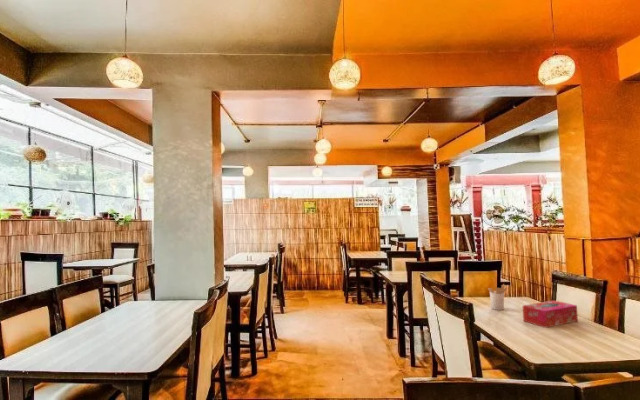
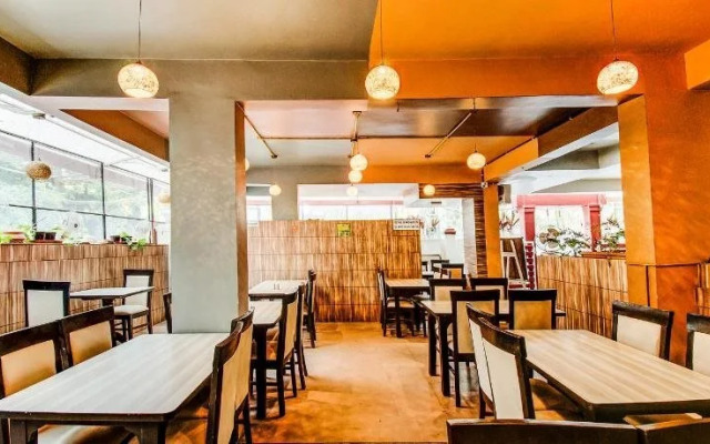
- utensil holder (498, 297)
- tissue box (549, 313)
